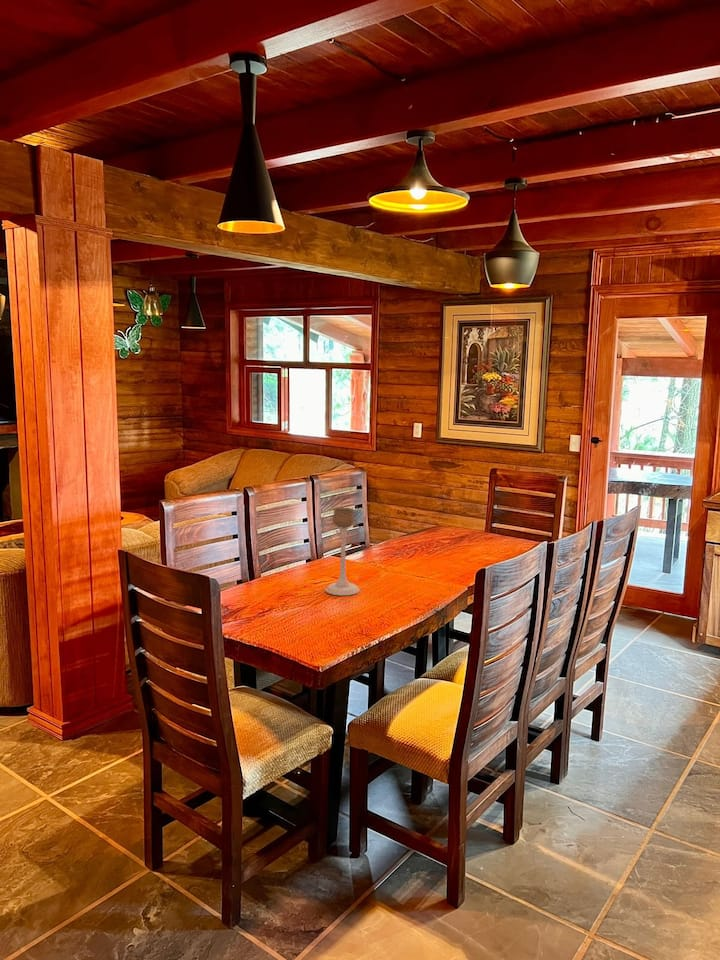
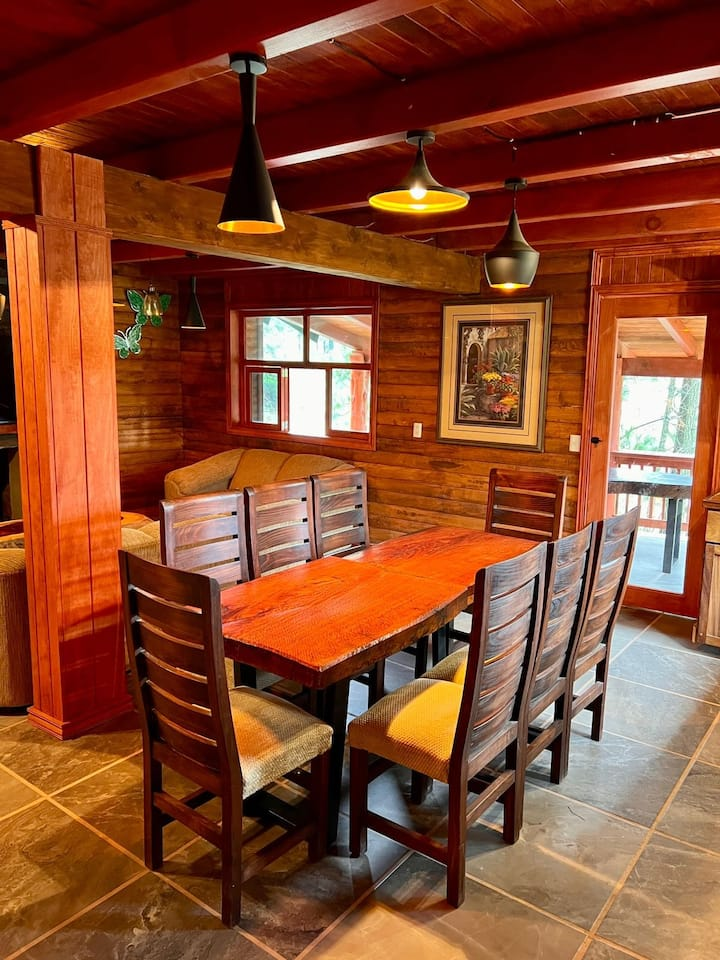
- candle holder (343, 550)
